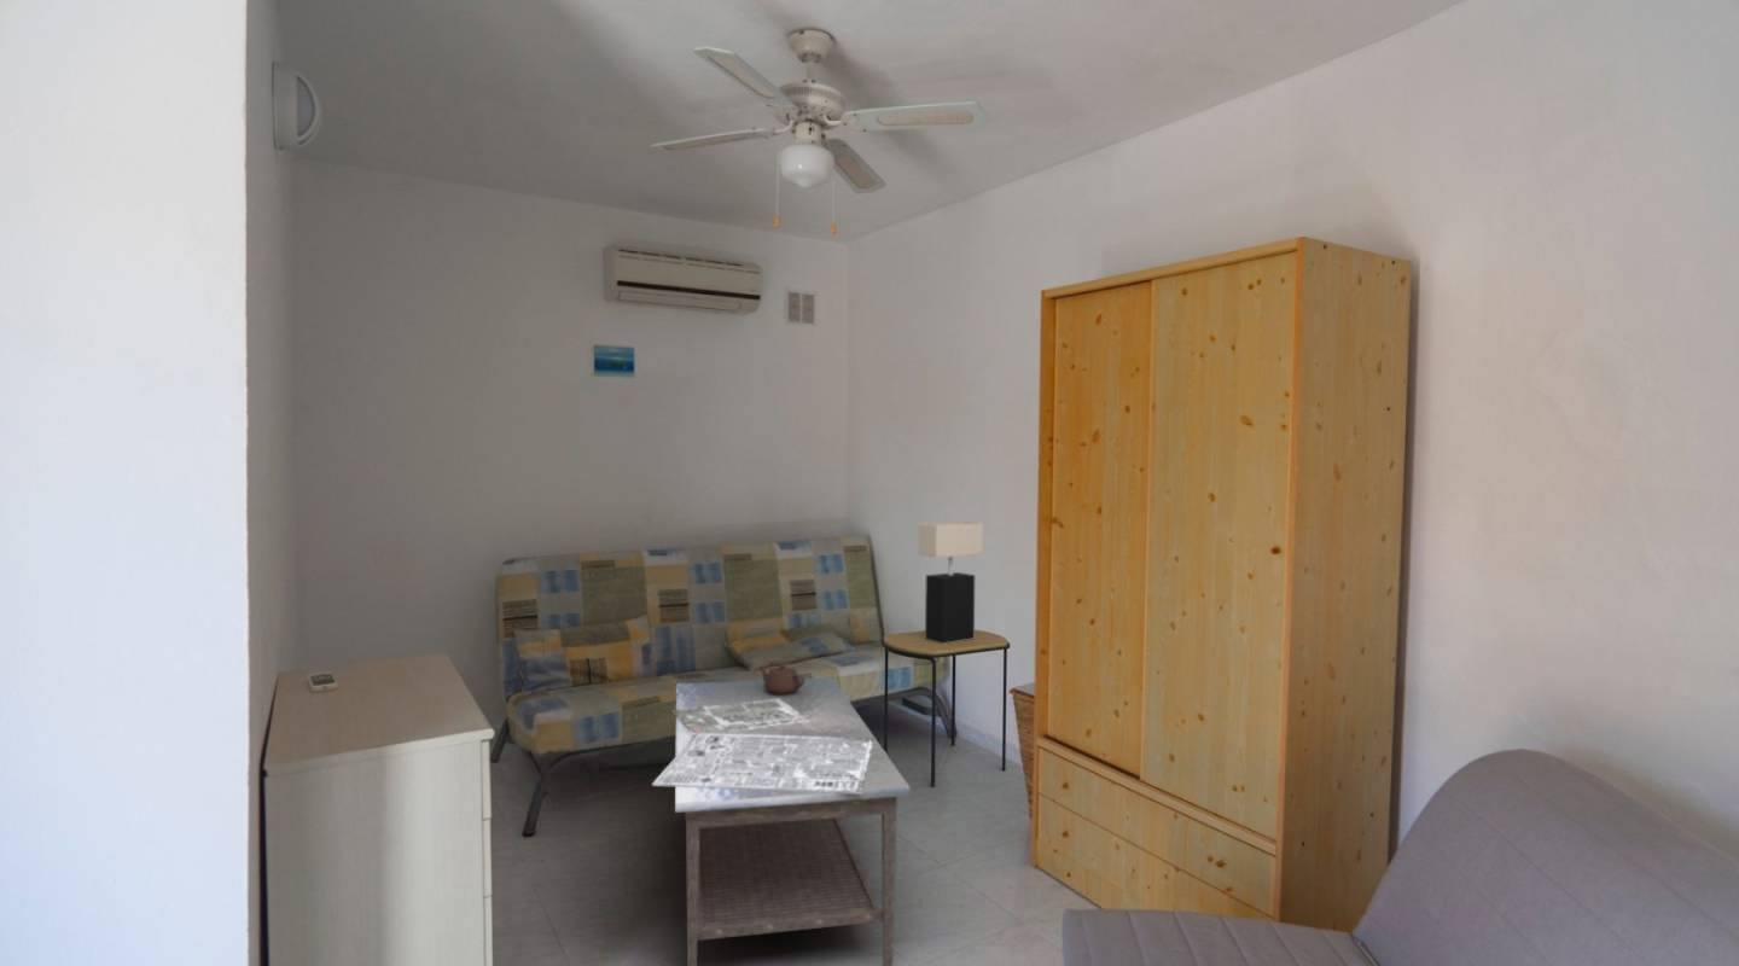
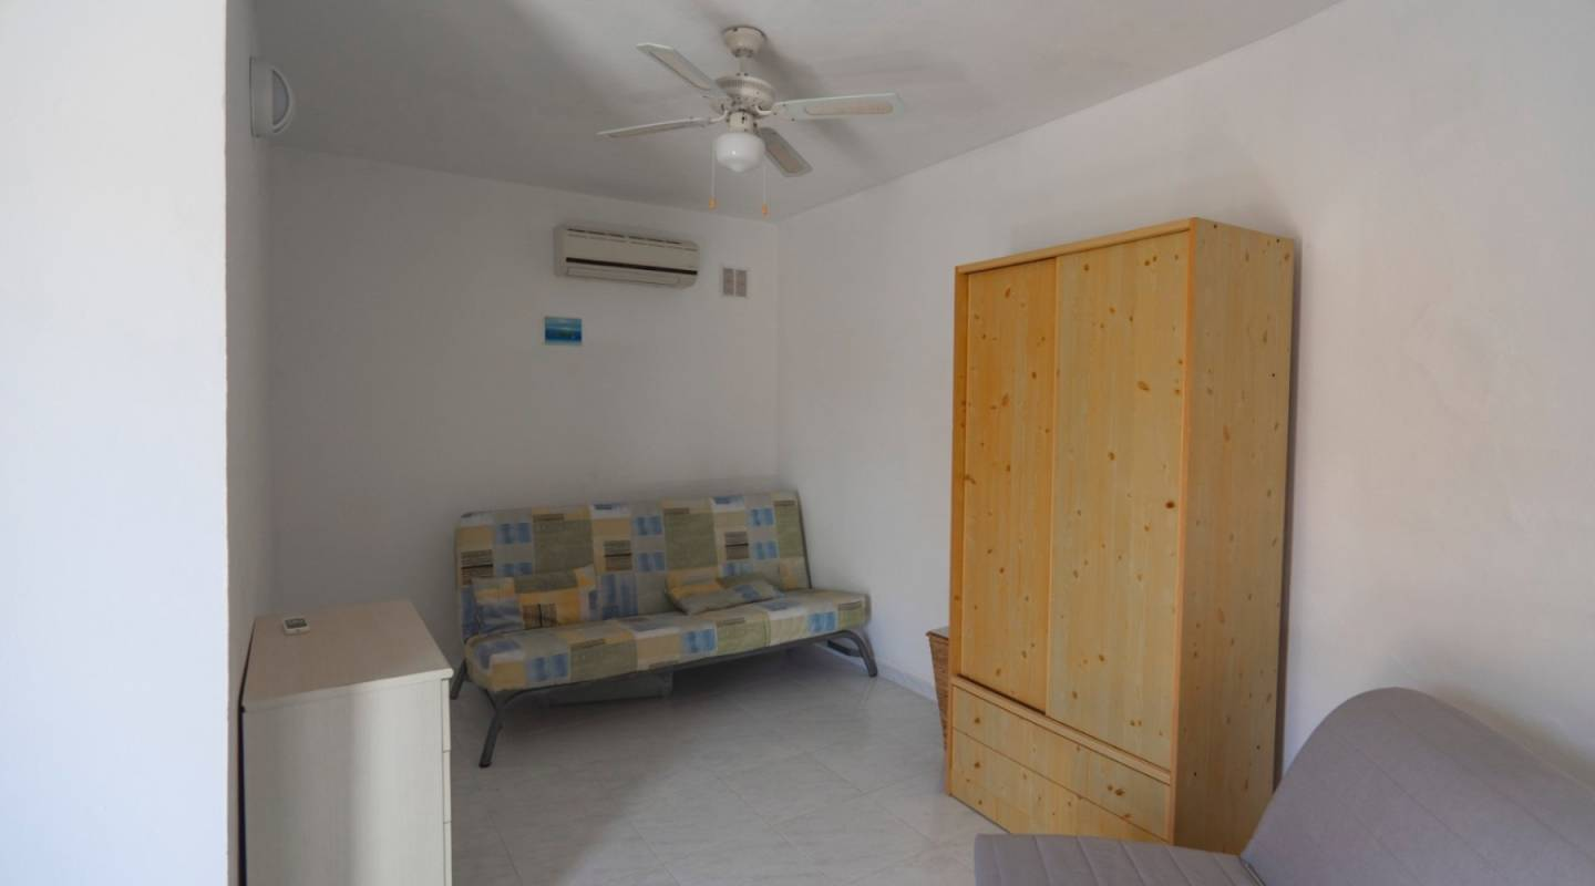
- table lamp (950, 581)
- coffee table (762, 791)
- side table (952, 702)
